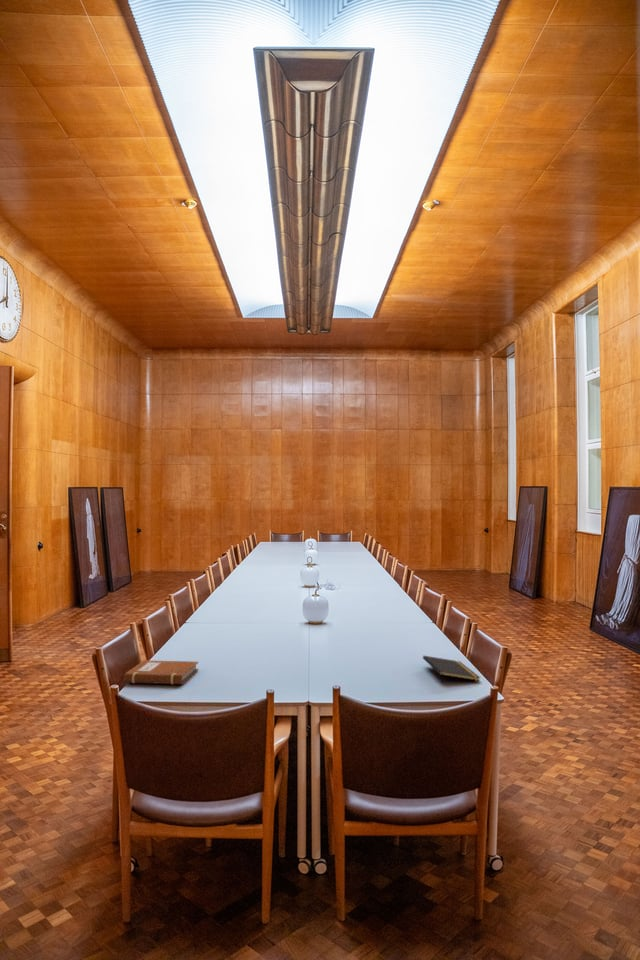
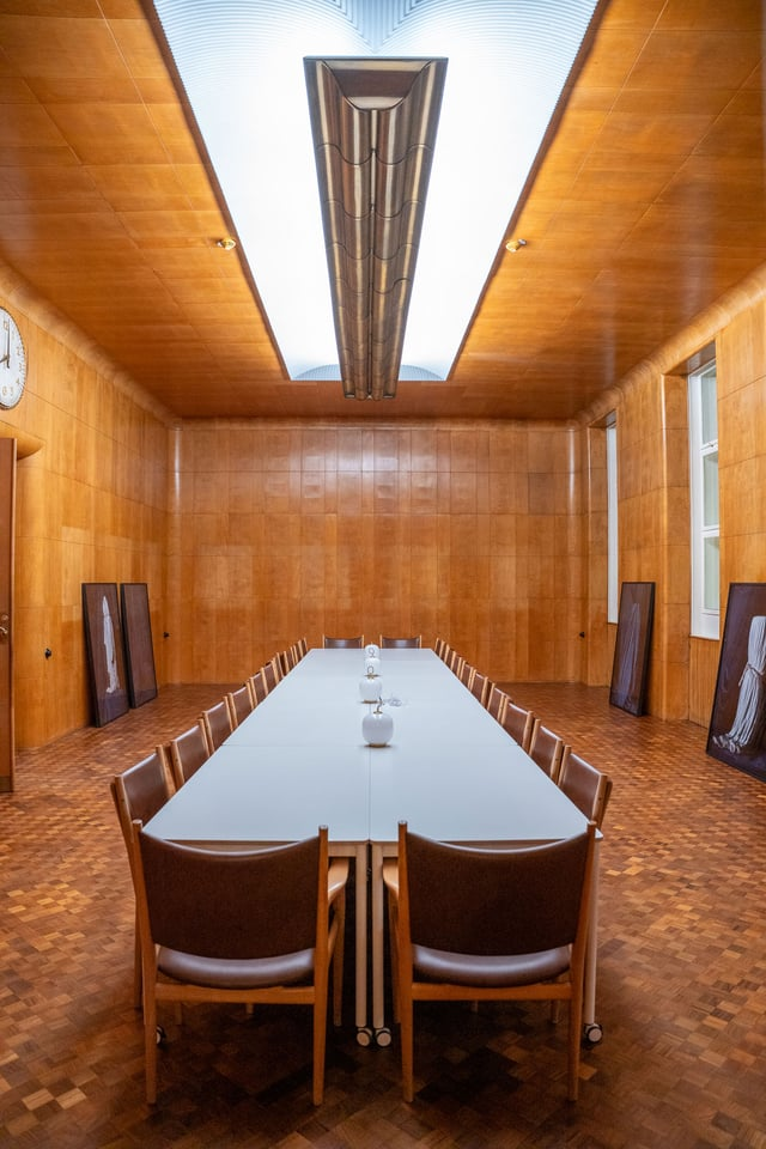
- notebook (160, 672)
- notepad (450, 667)
